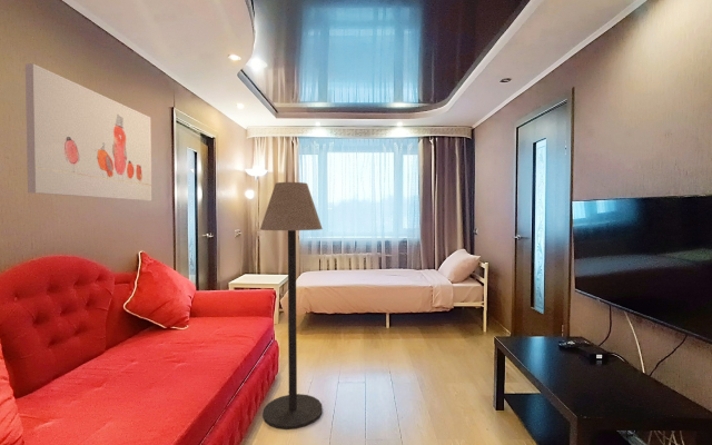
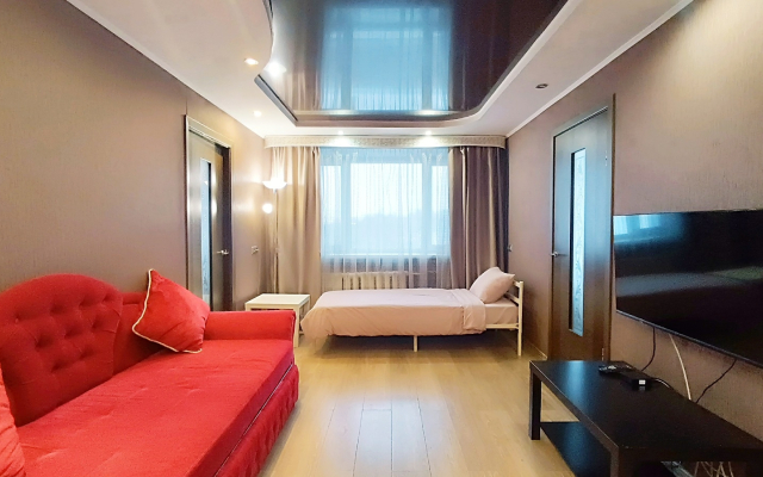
- wall art (101, 147)
- floor lamp (291, 298)
